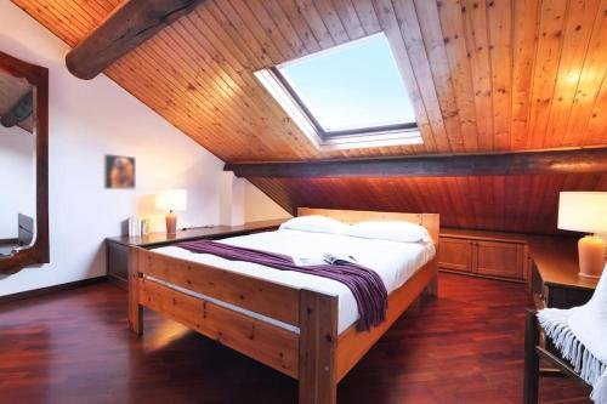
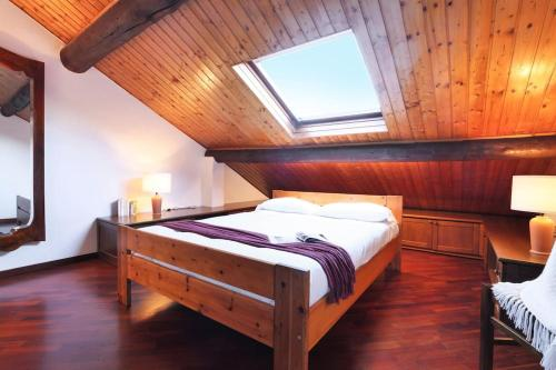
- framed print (119, 172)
